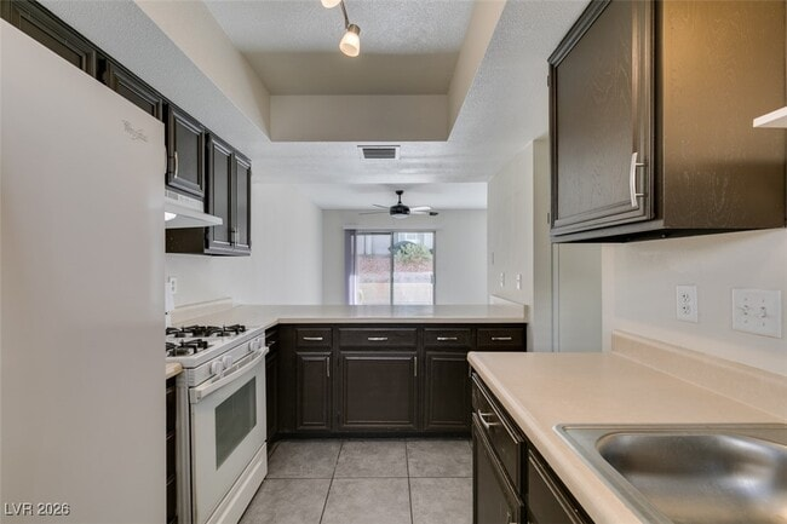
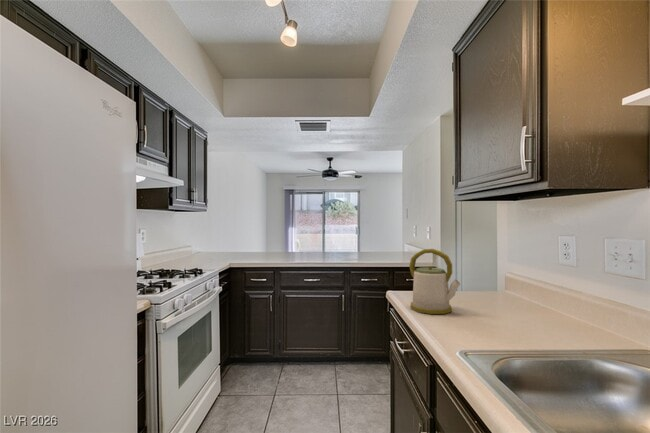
+ kettle (434, 279)
